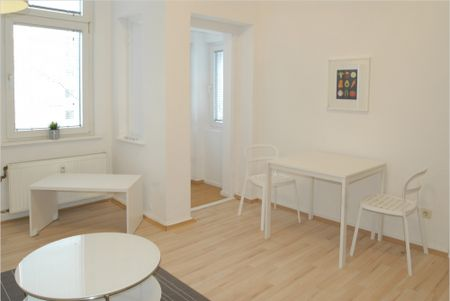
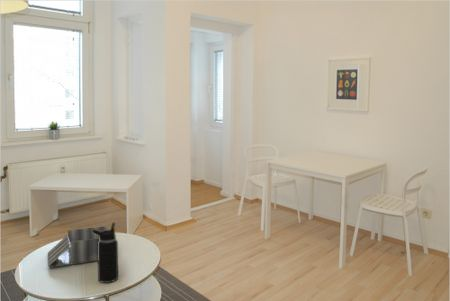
+ water bottle (105, 251)
+ desk organizer (80, 245)
